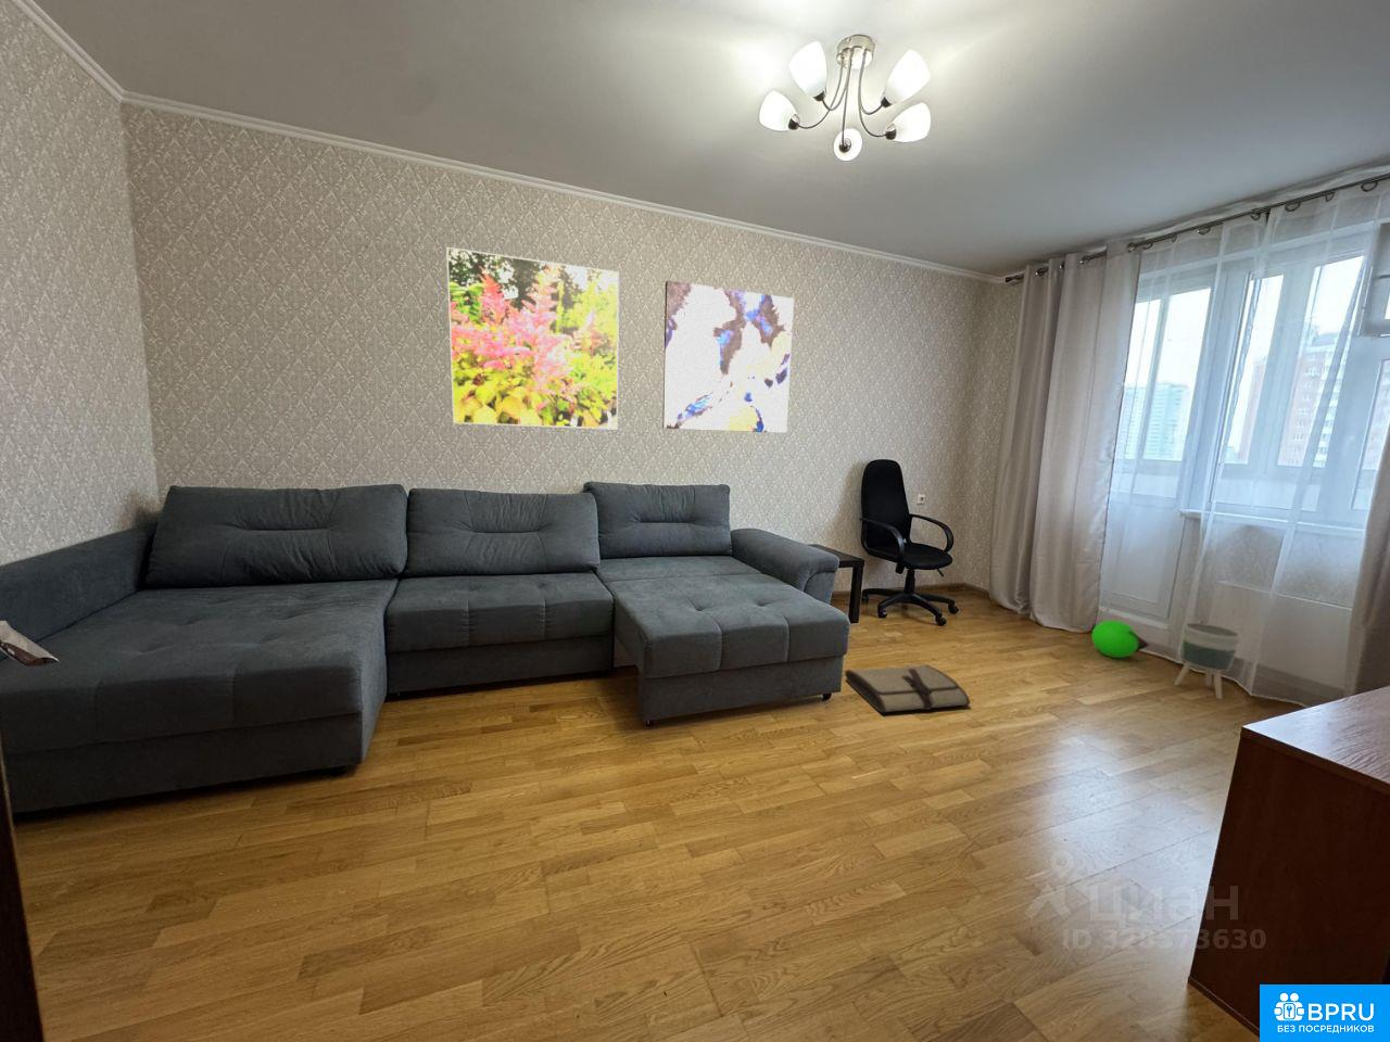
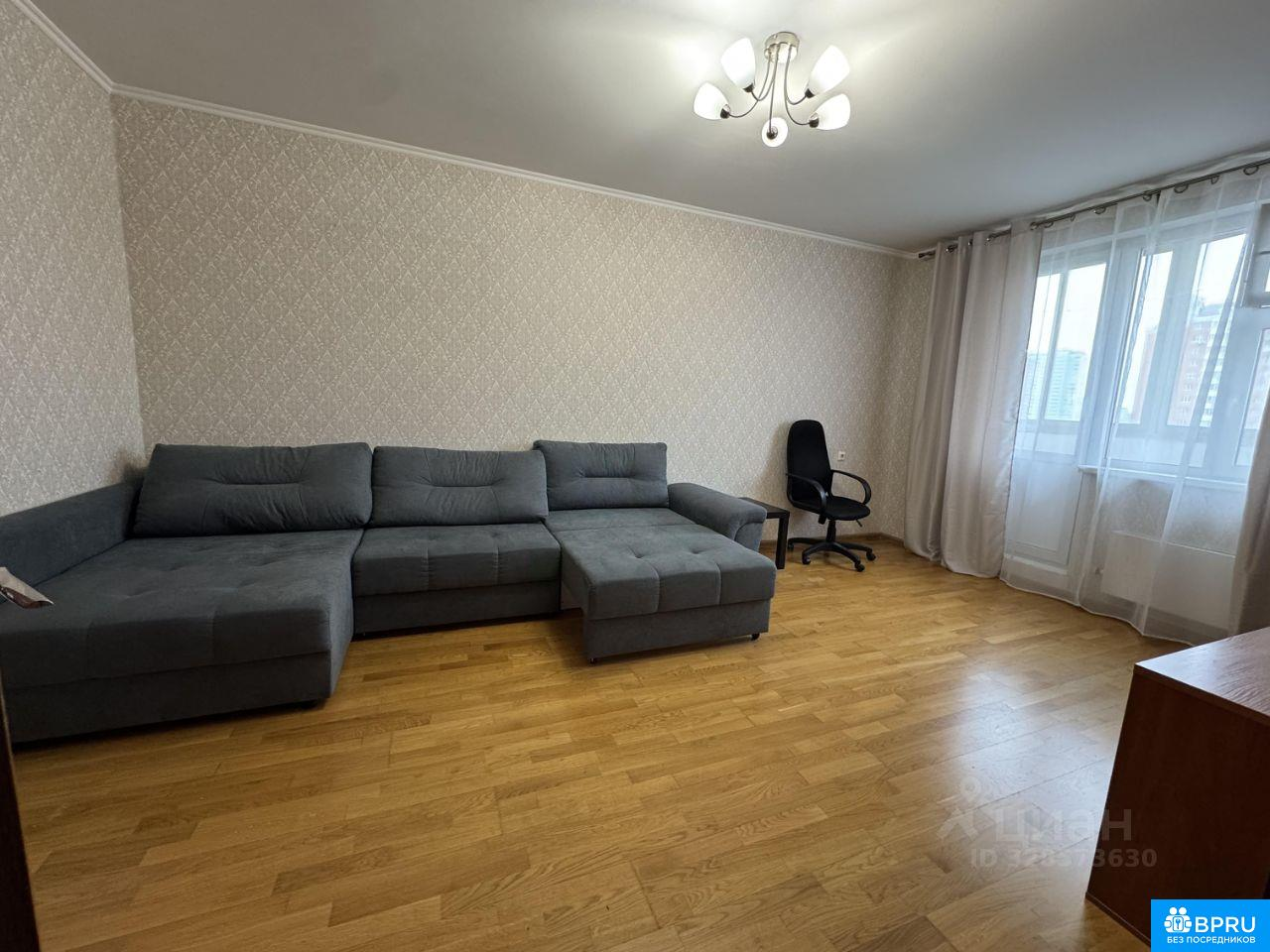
- wall art (729, 361)
- tool roll (904, 680)
- ball (1119, 639)
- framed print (537, 345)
- planter (1205, 660)
